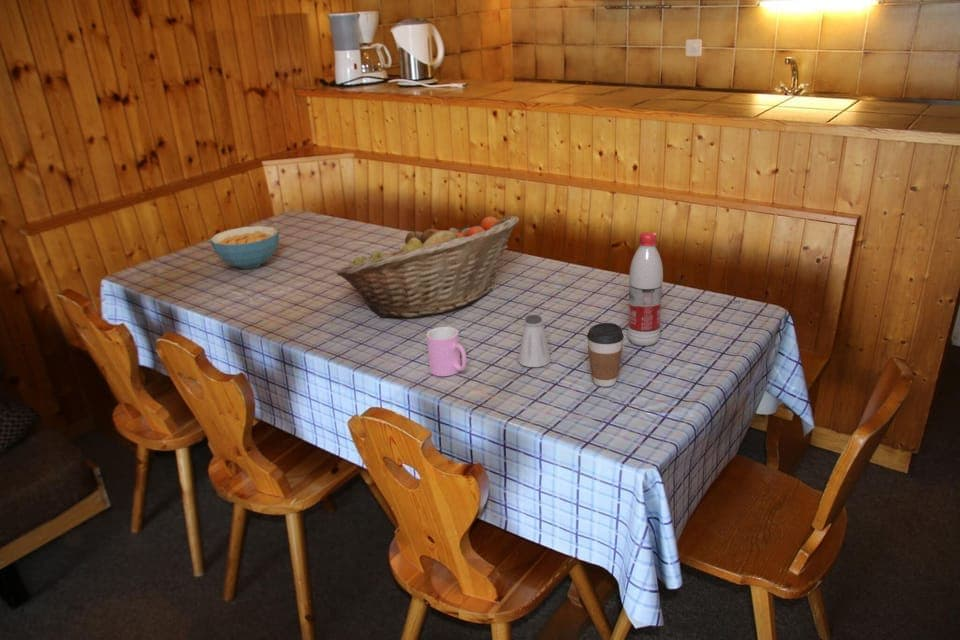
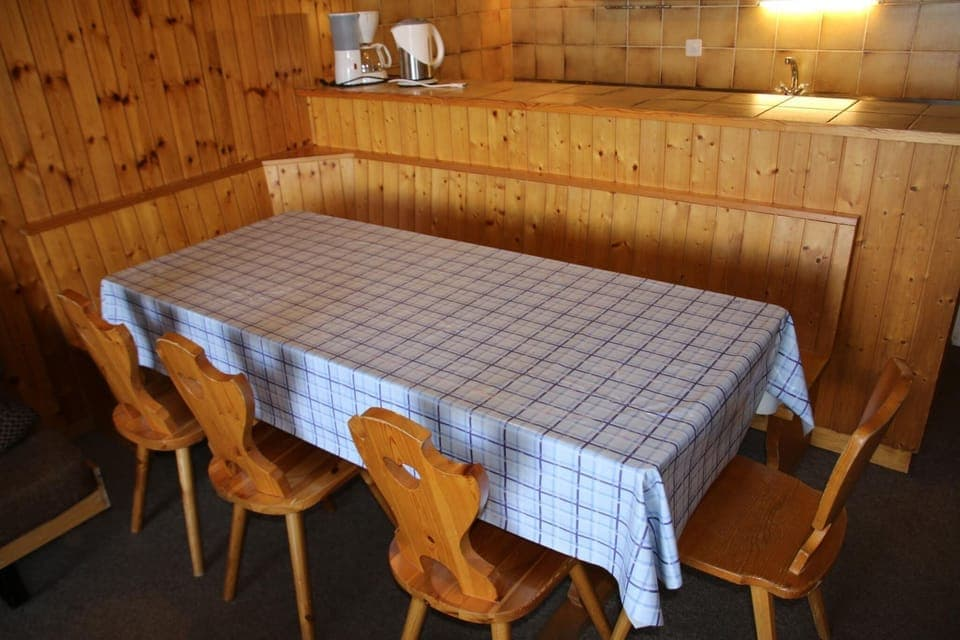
- saltshaker (533, 339)
- fruit basket (432, 259)
- cereal bowl (247, 250)
- cup (449, 353)
- water bottle (645, 288)
- coffee cup (604, 355)
